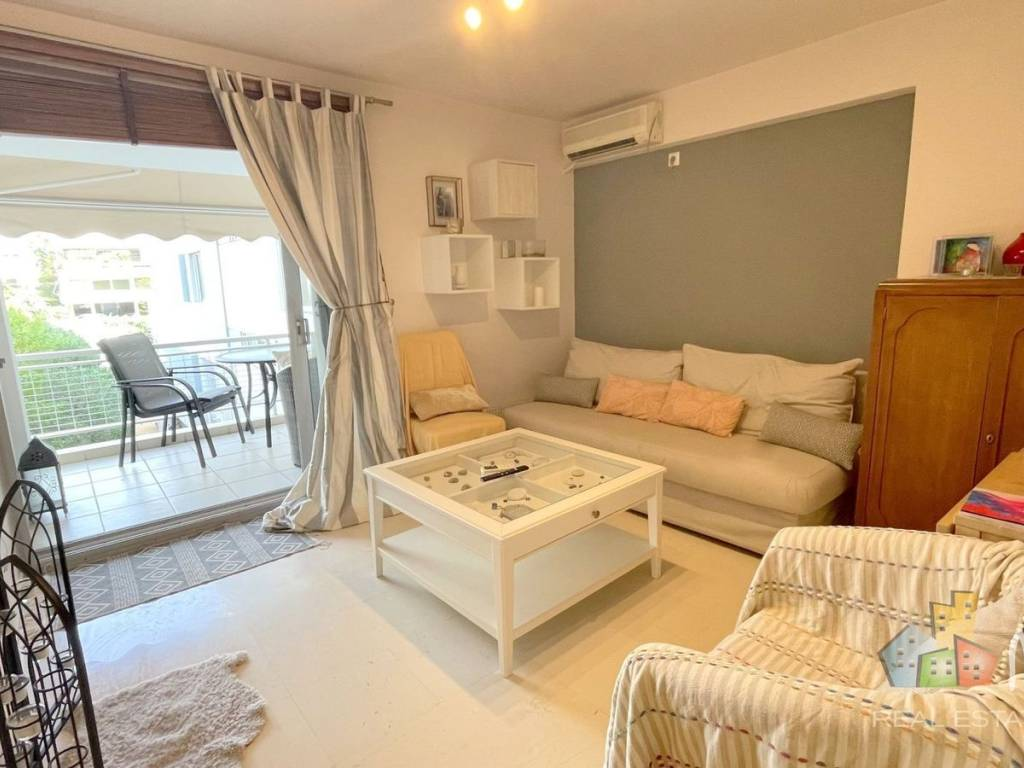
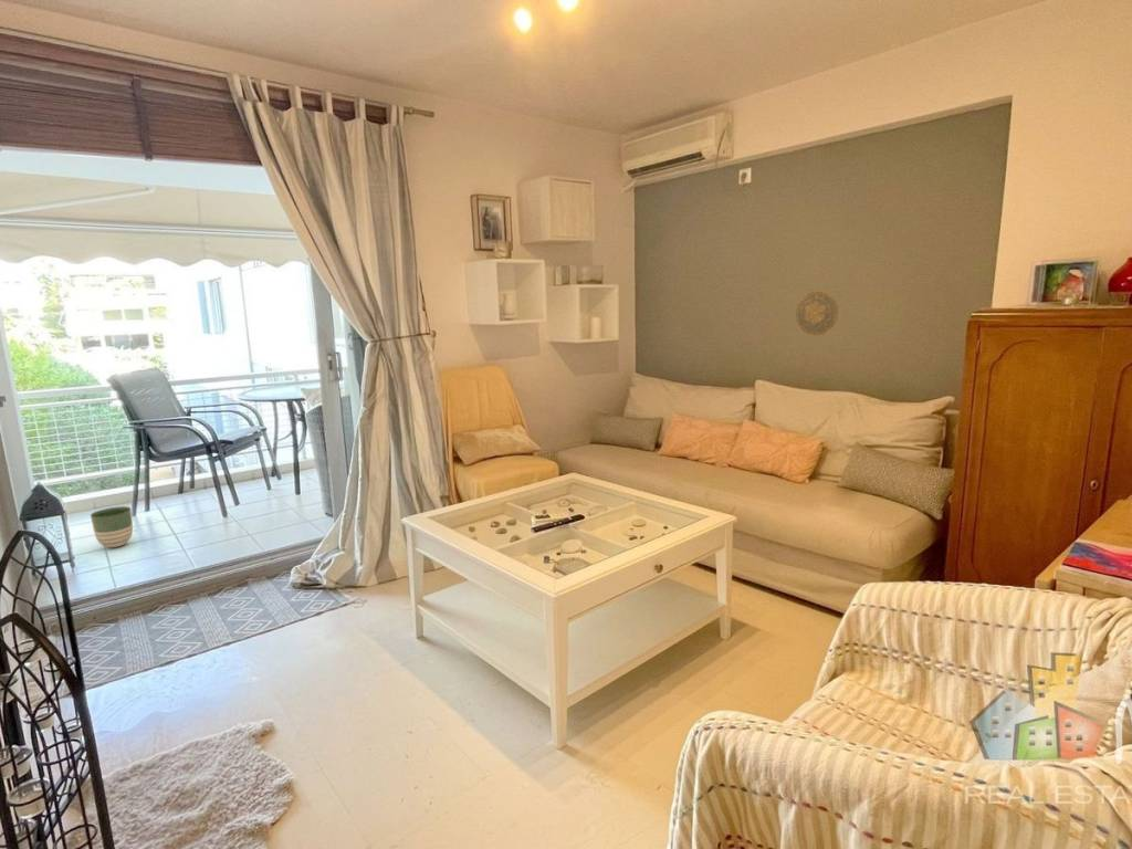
+ planter (113, 528)
+ decorative plate (815, 313)
